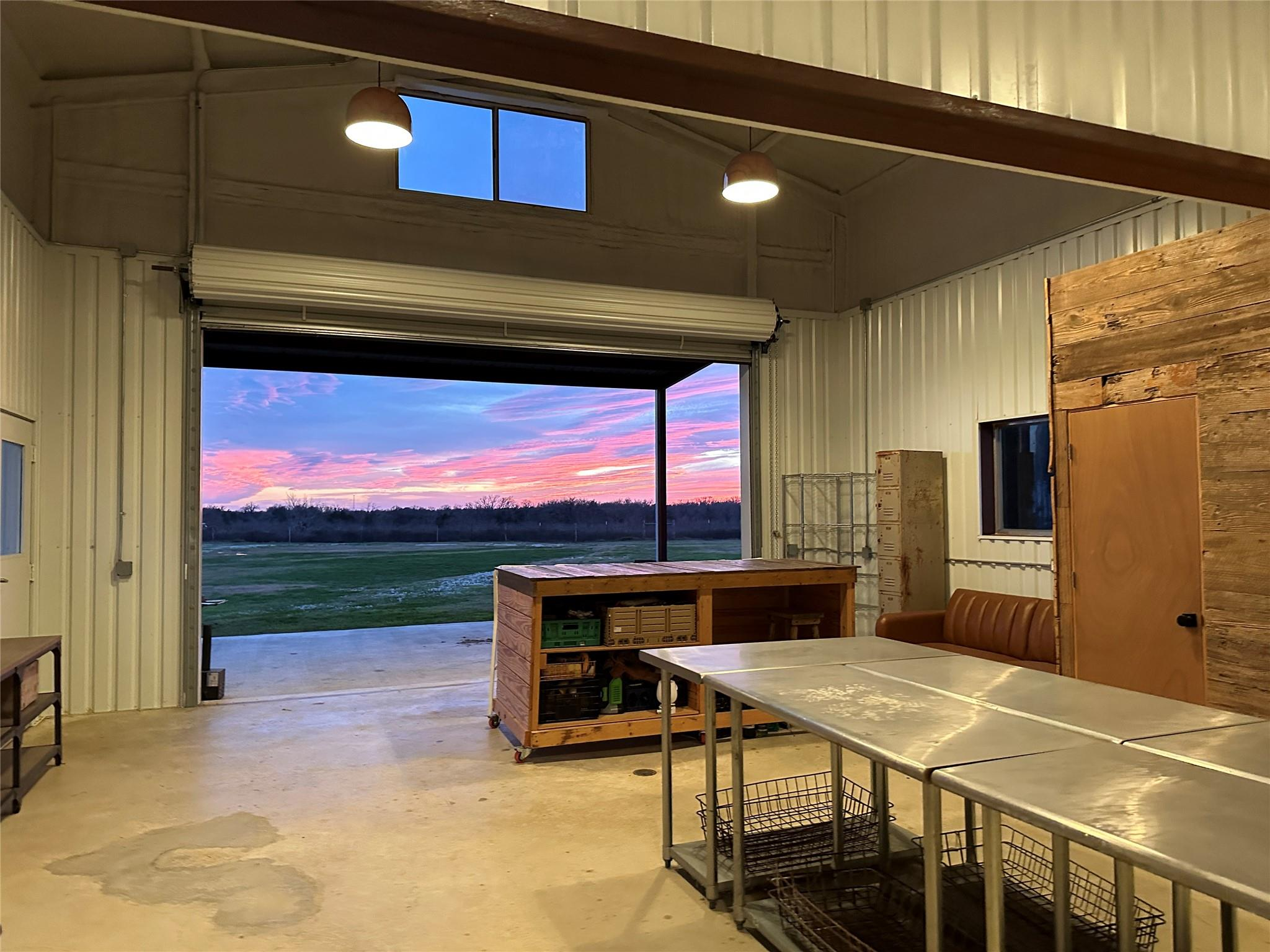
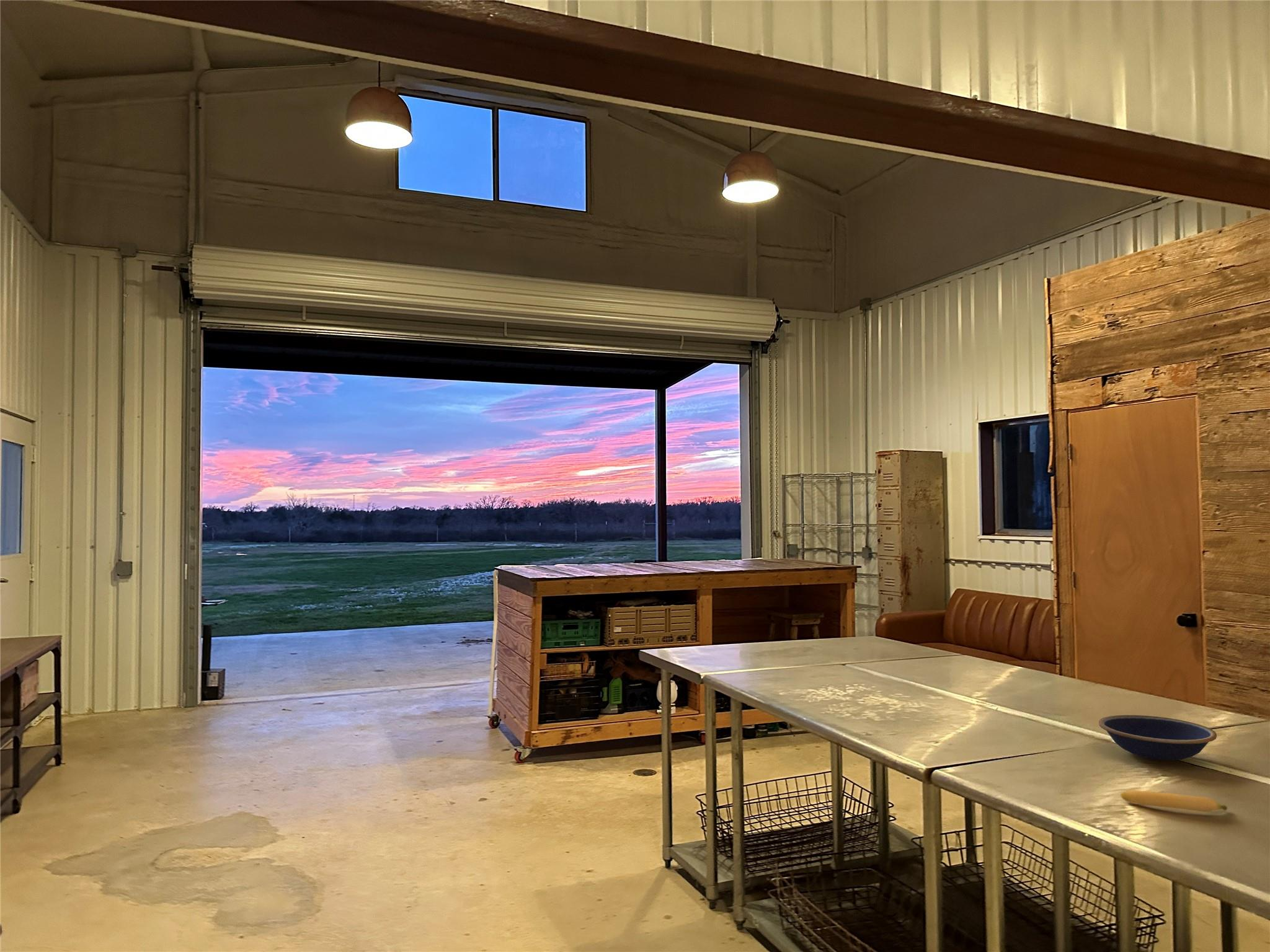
+ bowl (1156, 741)
+ banana (1173, 799)
